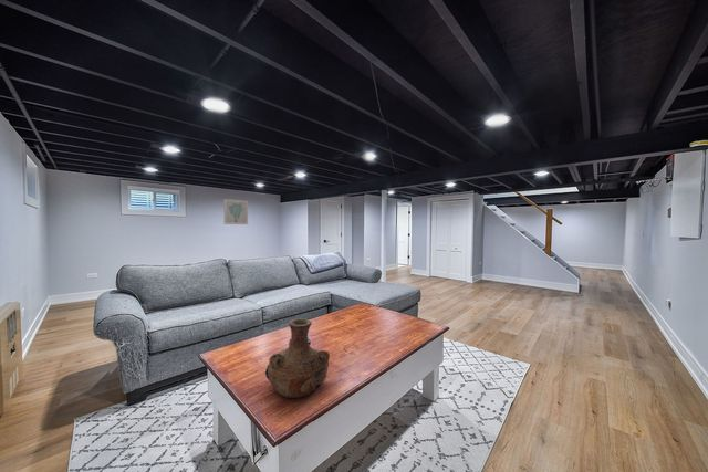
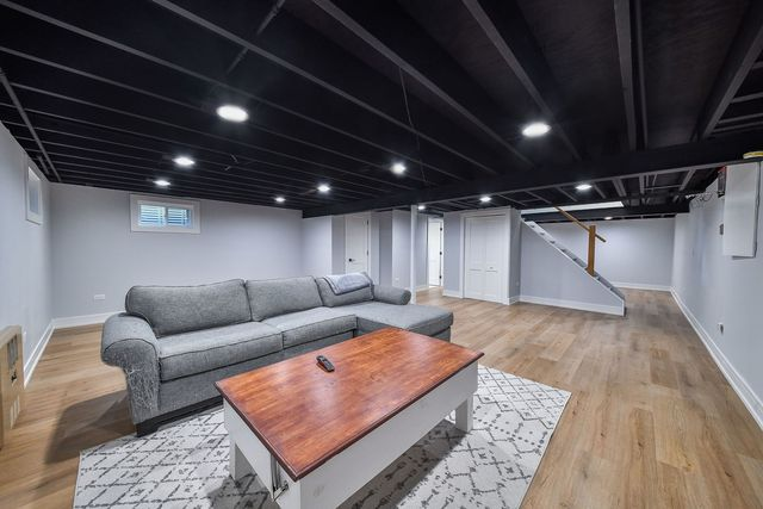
- wall art (236, 212)
- vase (298, 354)
